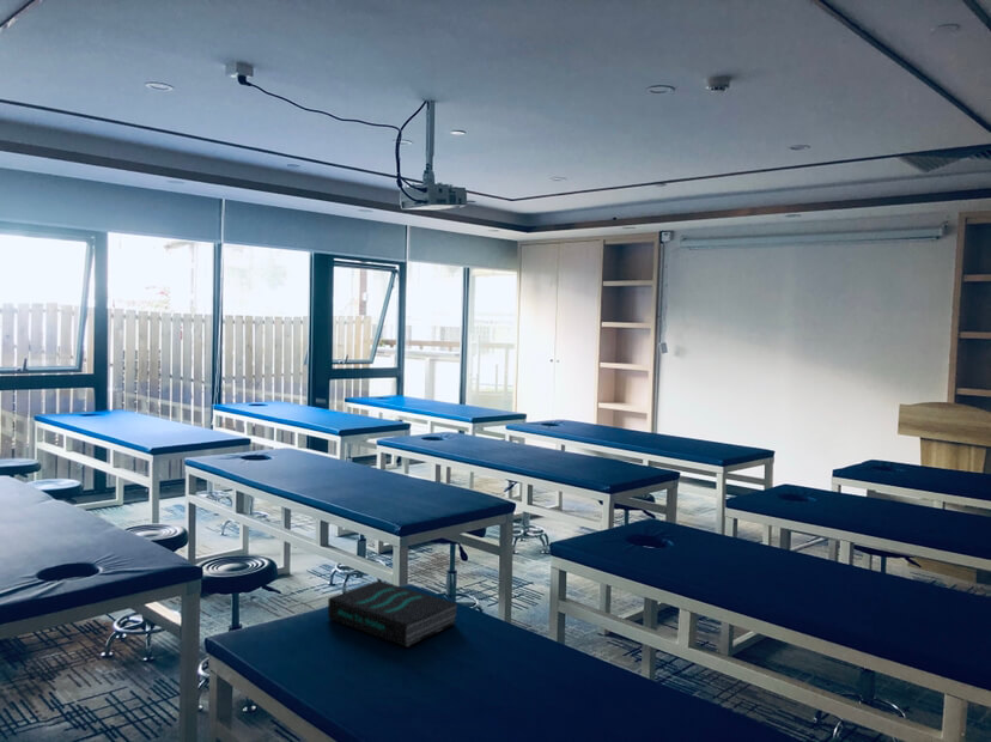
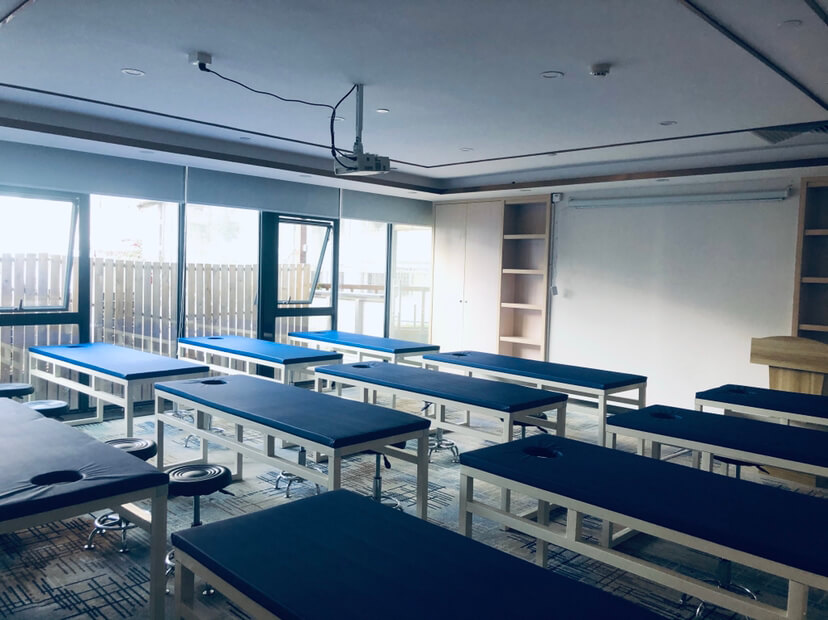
- book (391, 610)
